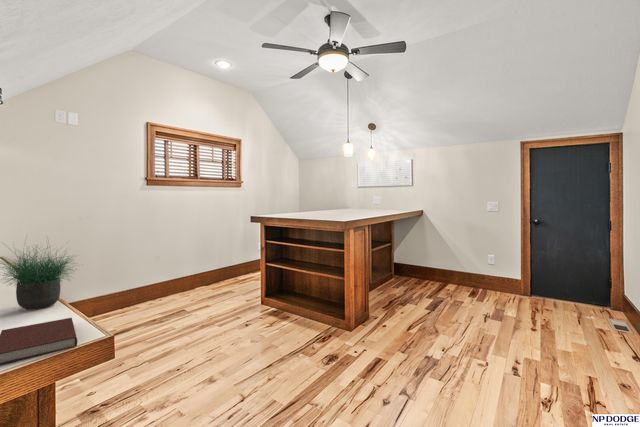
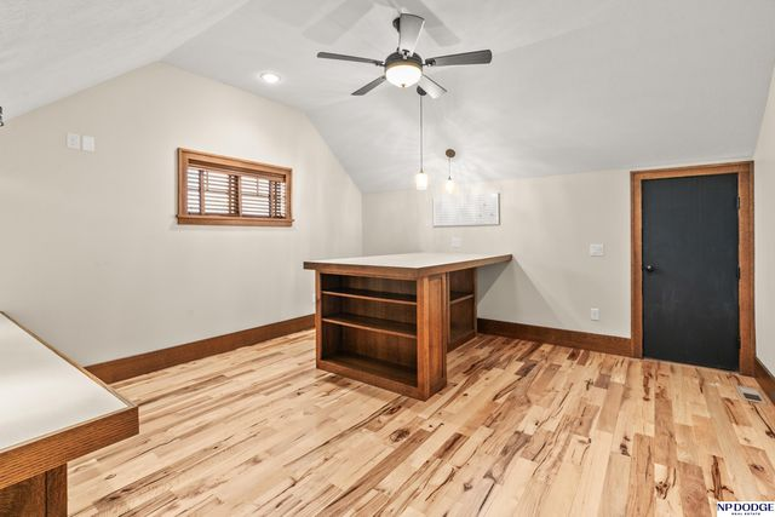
- potted plant (39, 268)
- notebook (38, 337)
